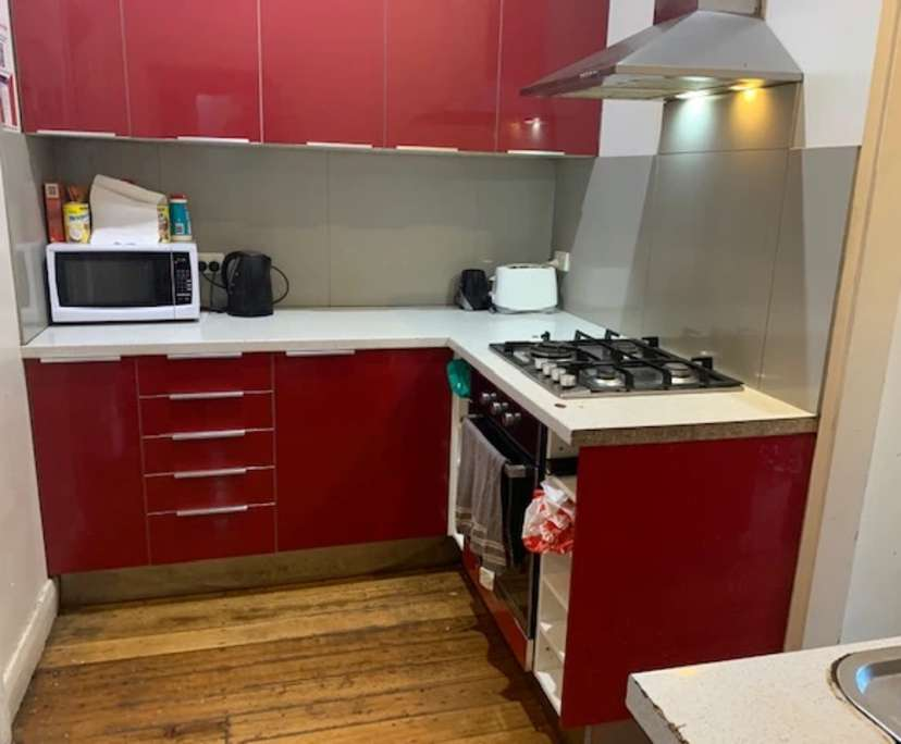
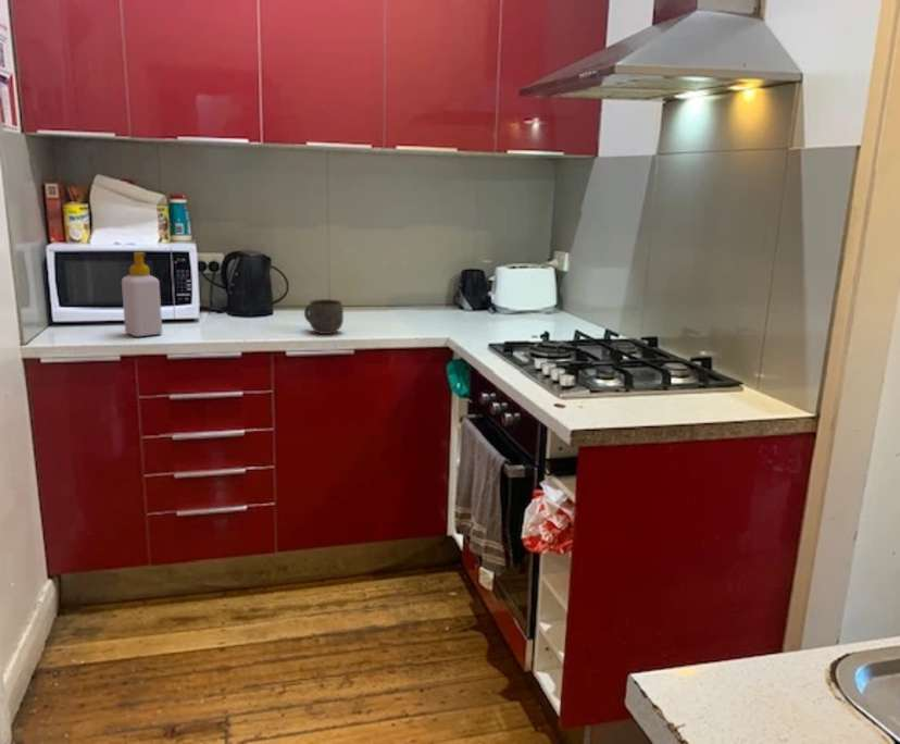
+ mug (322, 315)
+ soap bottle (140, 294)
